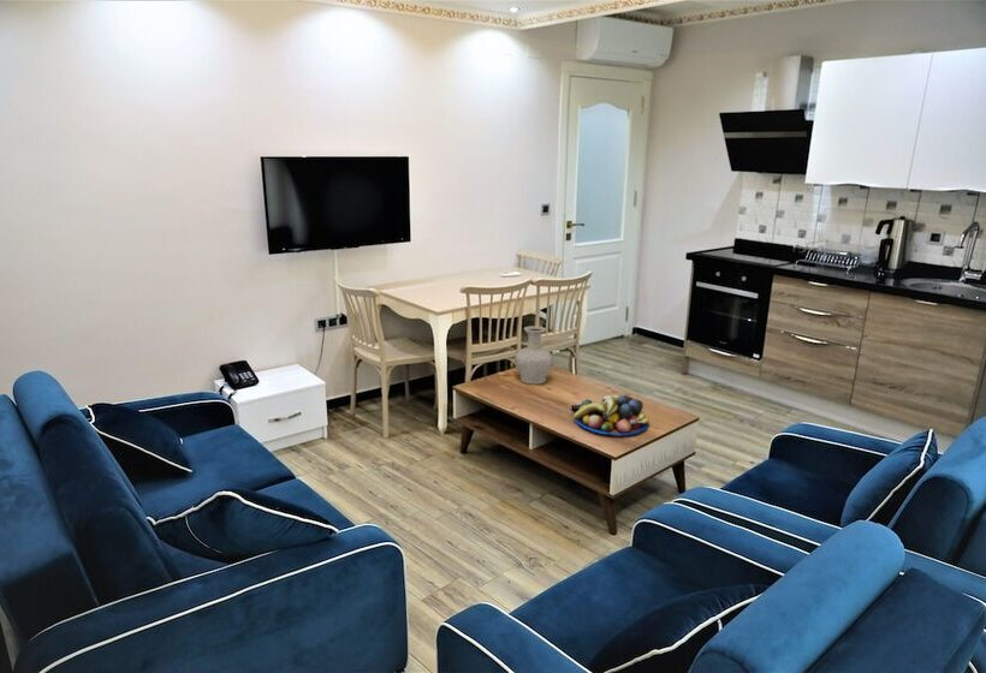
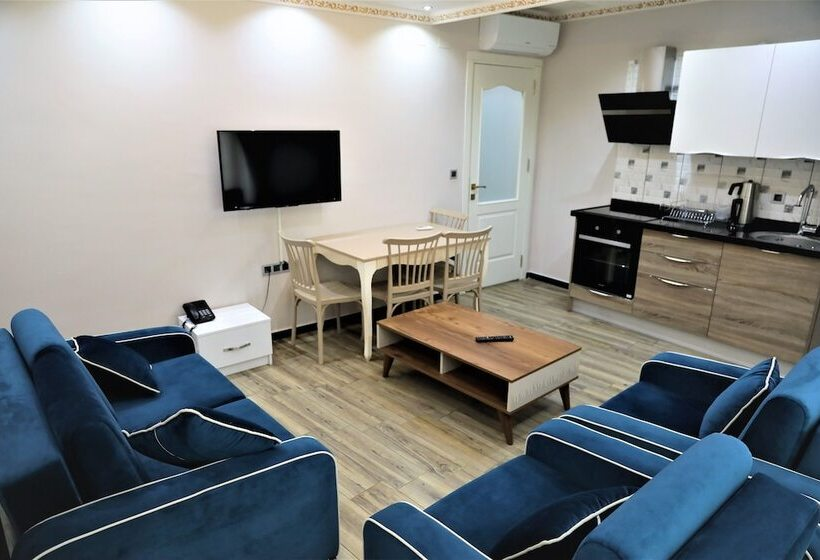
- fruit bowl (612, 409)
- vase (534, 355)
